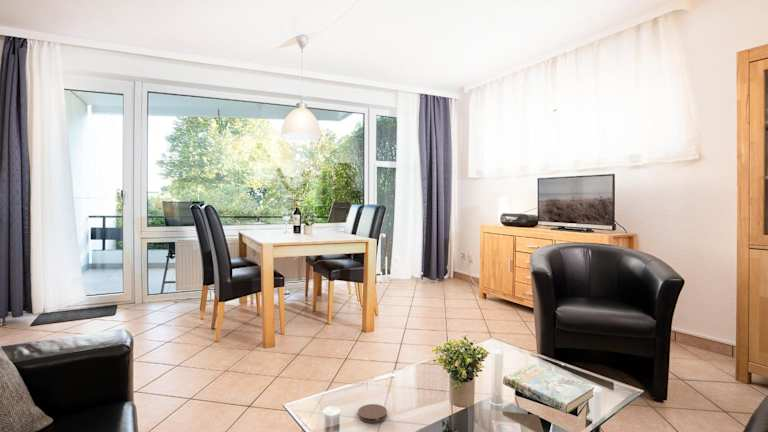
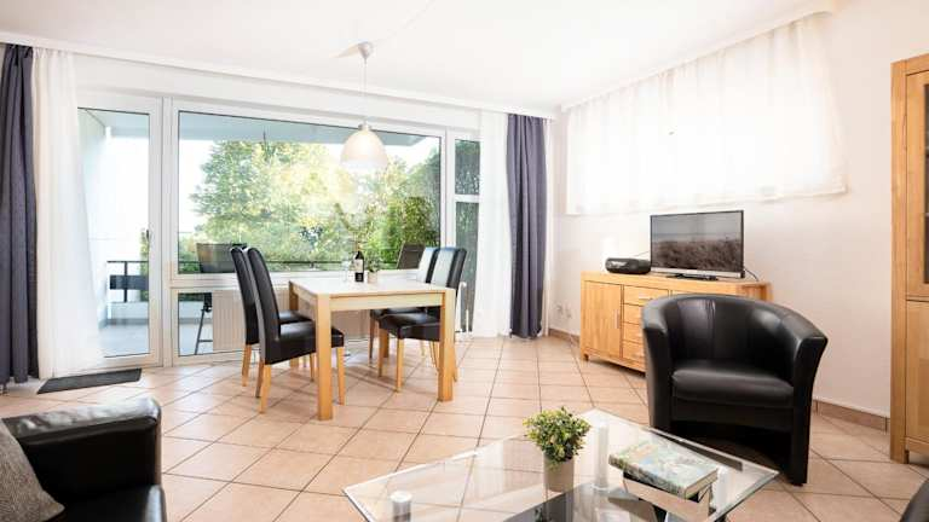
- coaster (372, 413)
